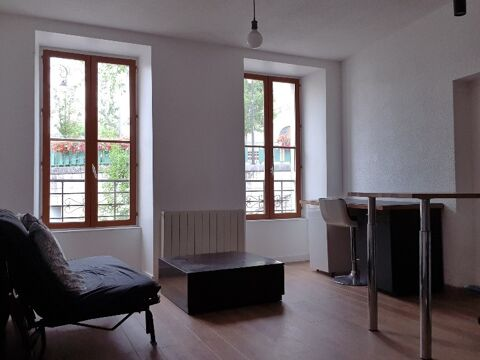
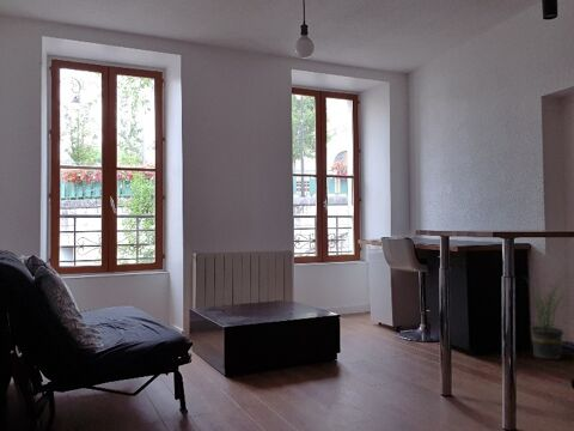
+ potted plant (546, 316)
